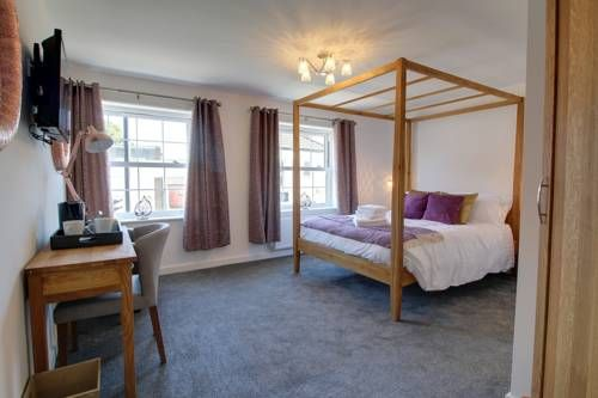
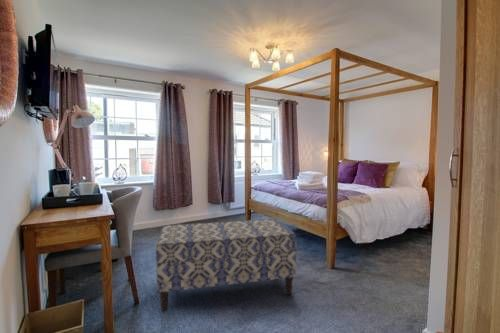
+ bench (226, 258)
